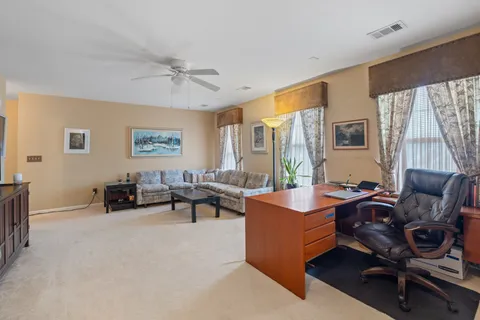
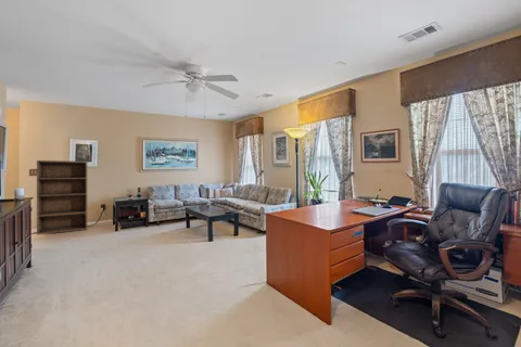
+ bookshelf (63, 195)
